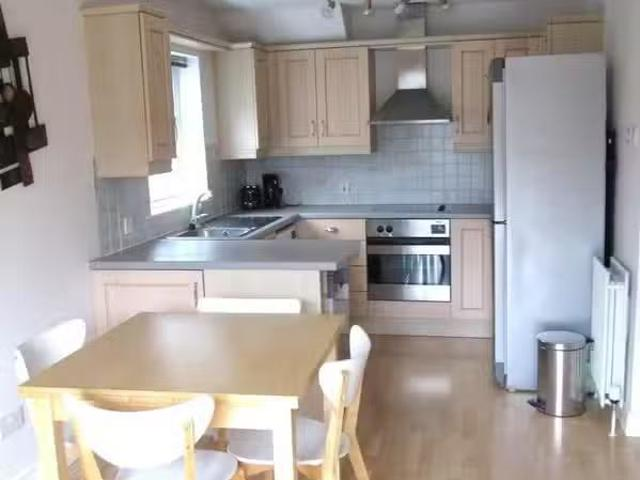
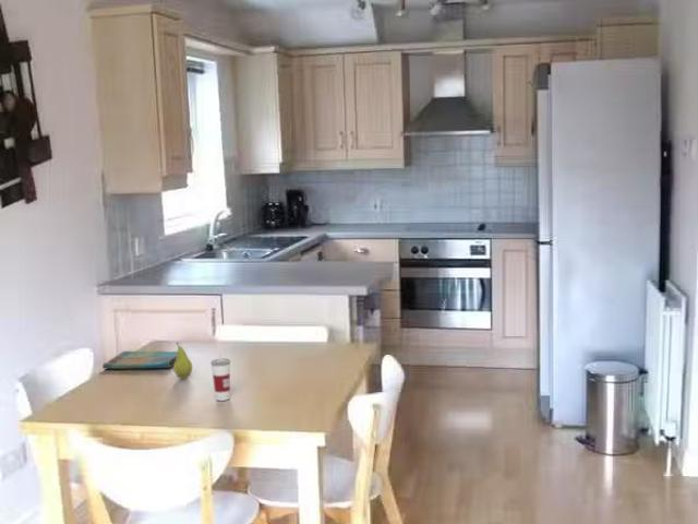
+ fruit (182, 359)
+ cup (220, 372)
+ dish towel (145, 358)
